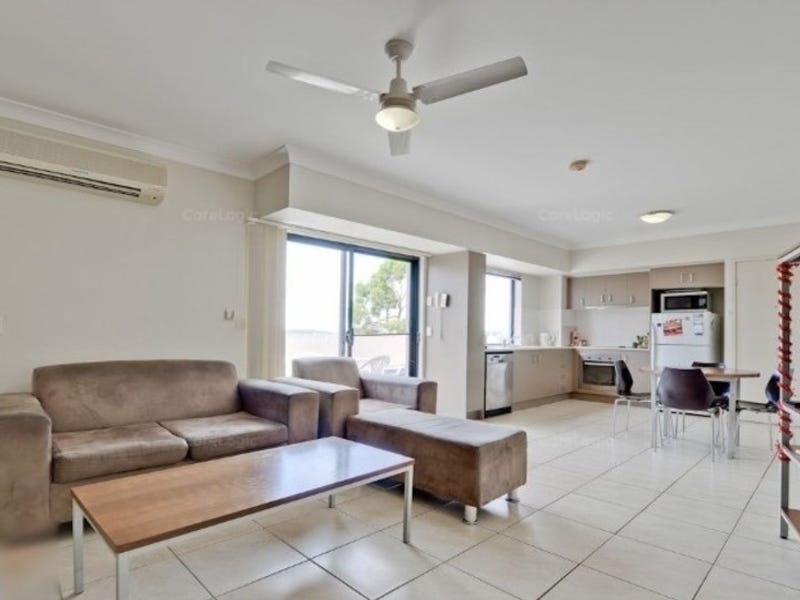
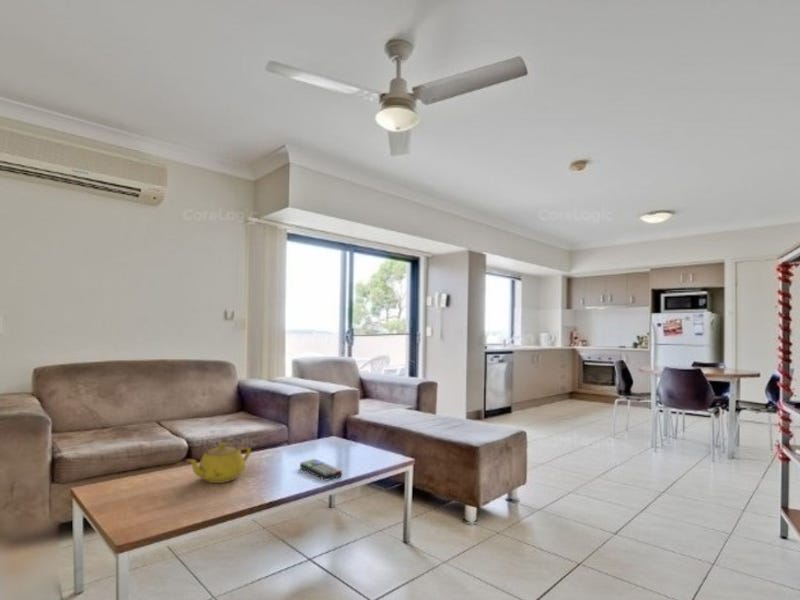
+ remote control (320, 468)
+ teapot (219, 461)
